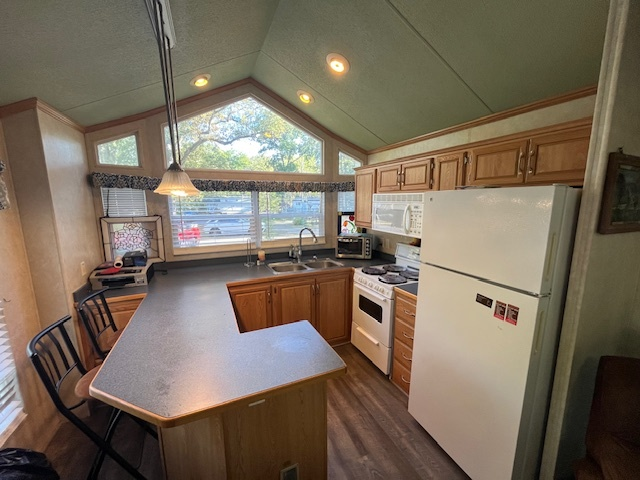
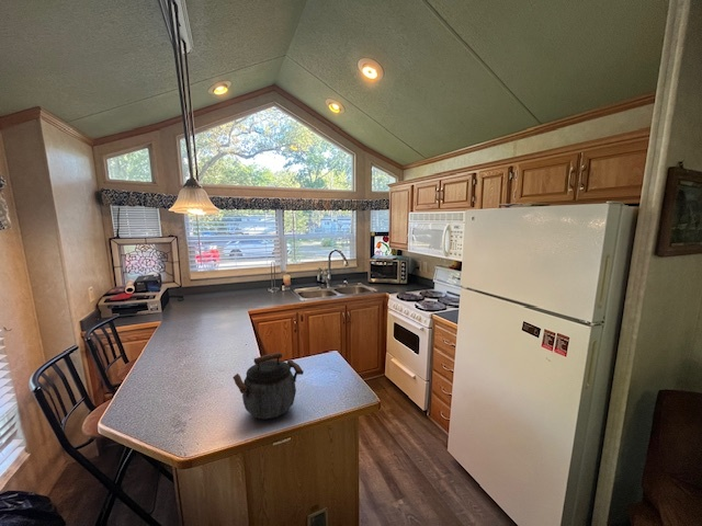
+ kettle (269, 382)
